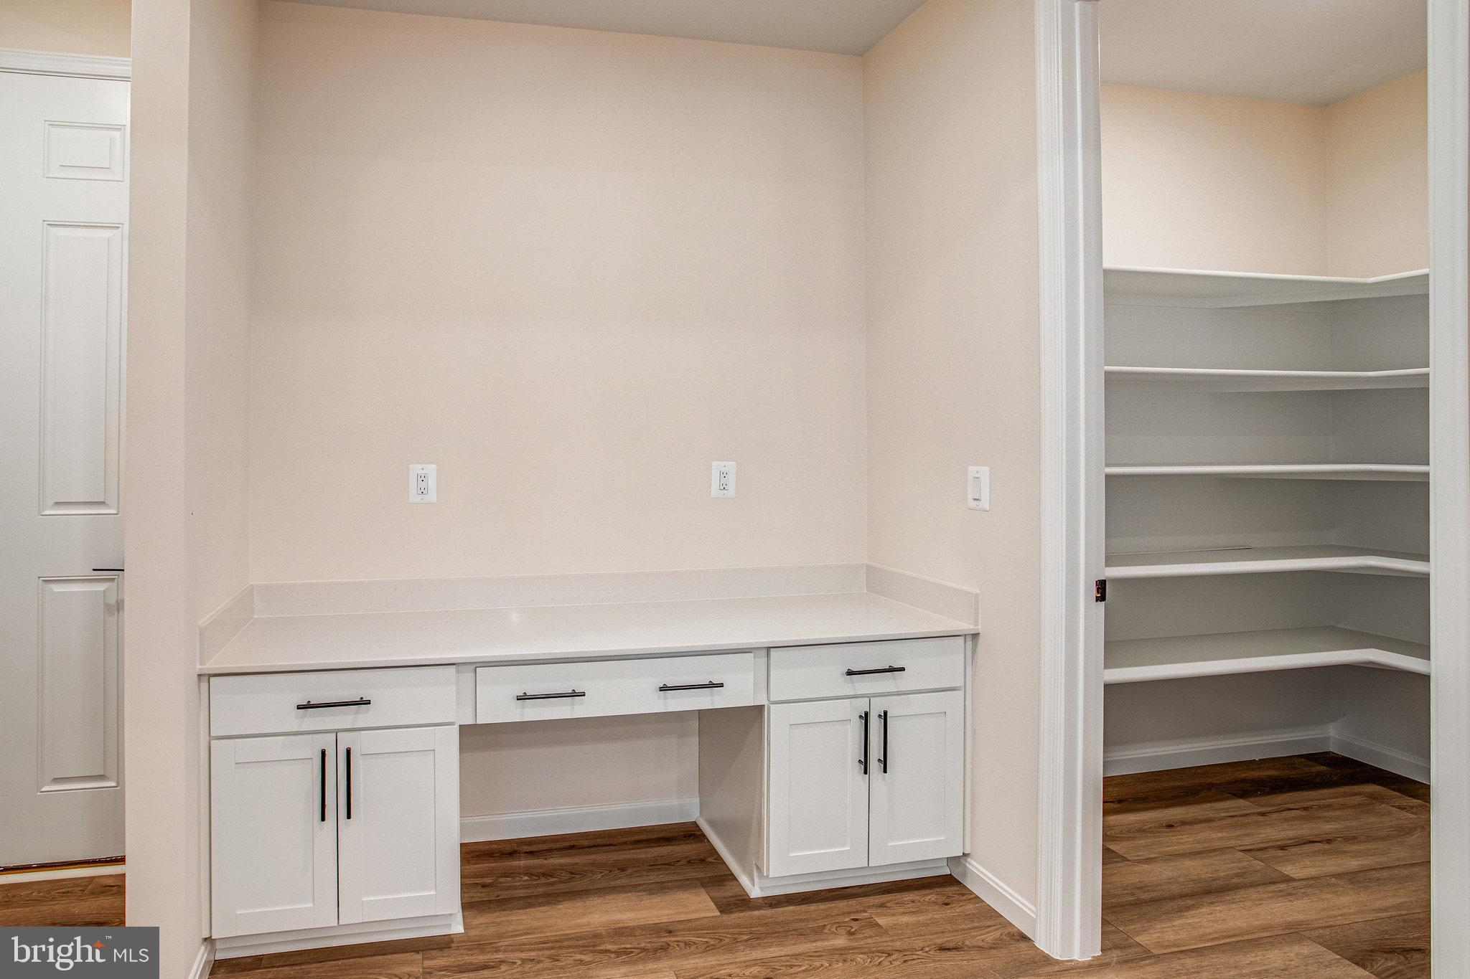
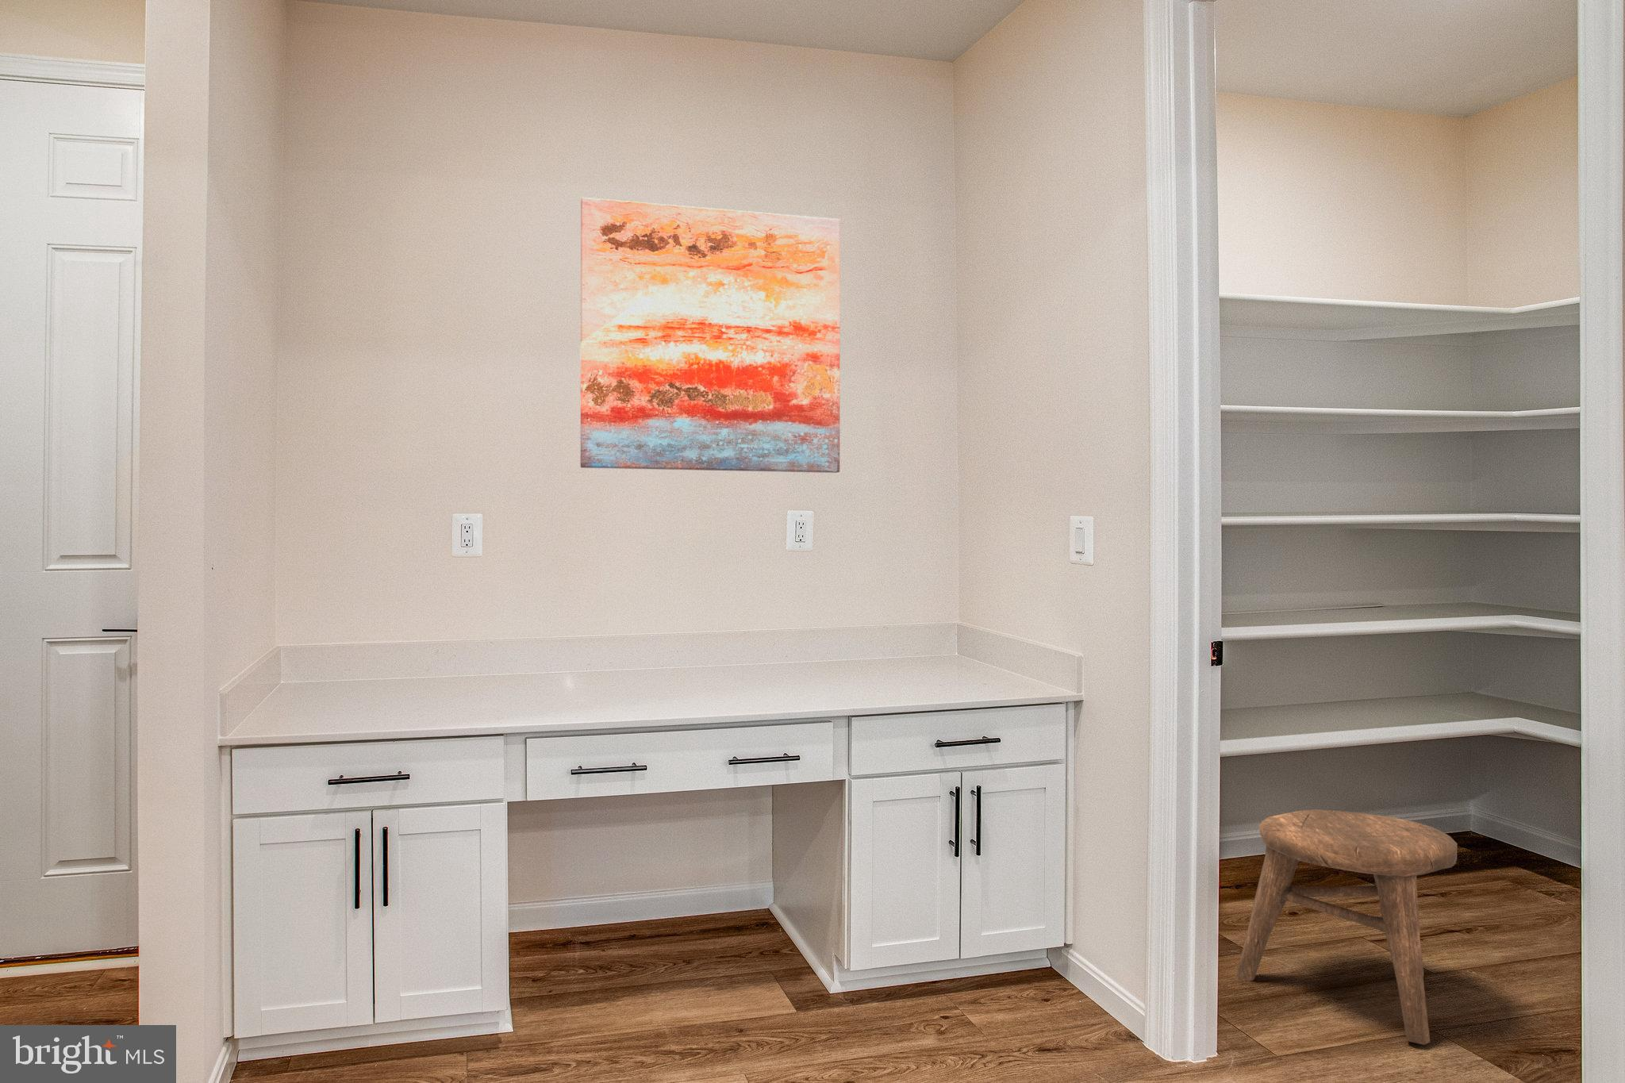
+ stool (1360, 915)
+ wall art (713, 340)
